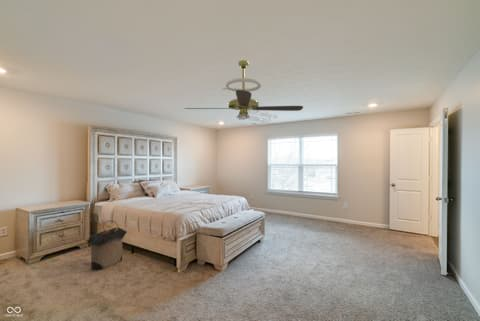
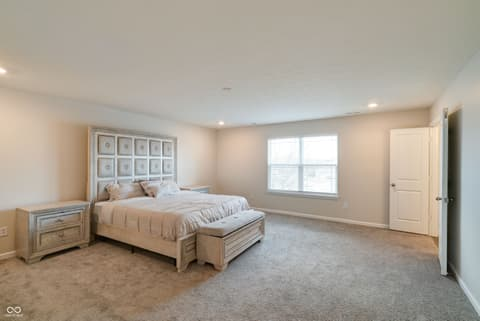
- laundry hamper (107, 243)
- ceiling fan (243, 93)
